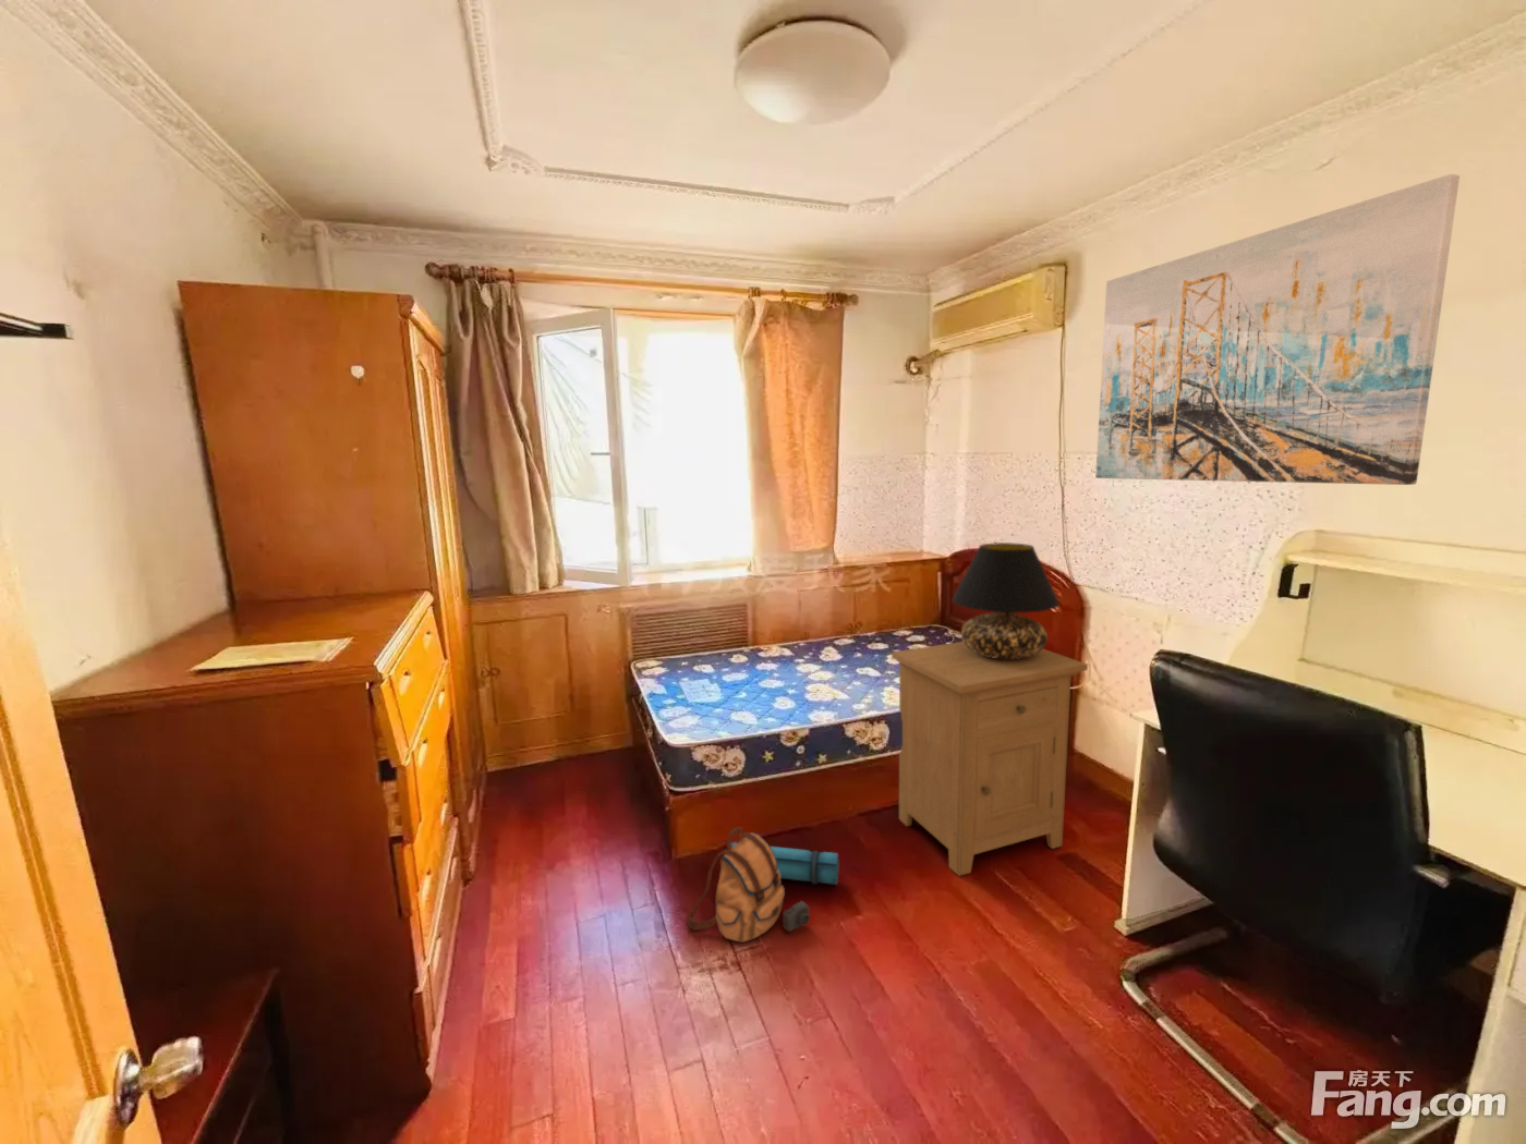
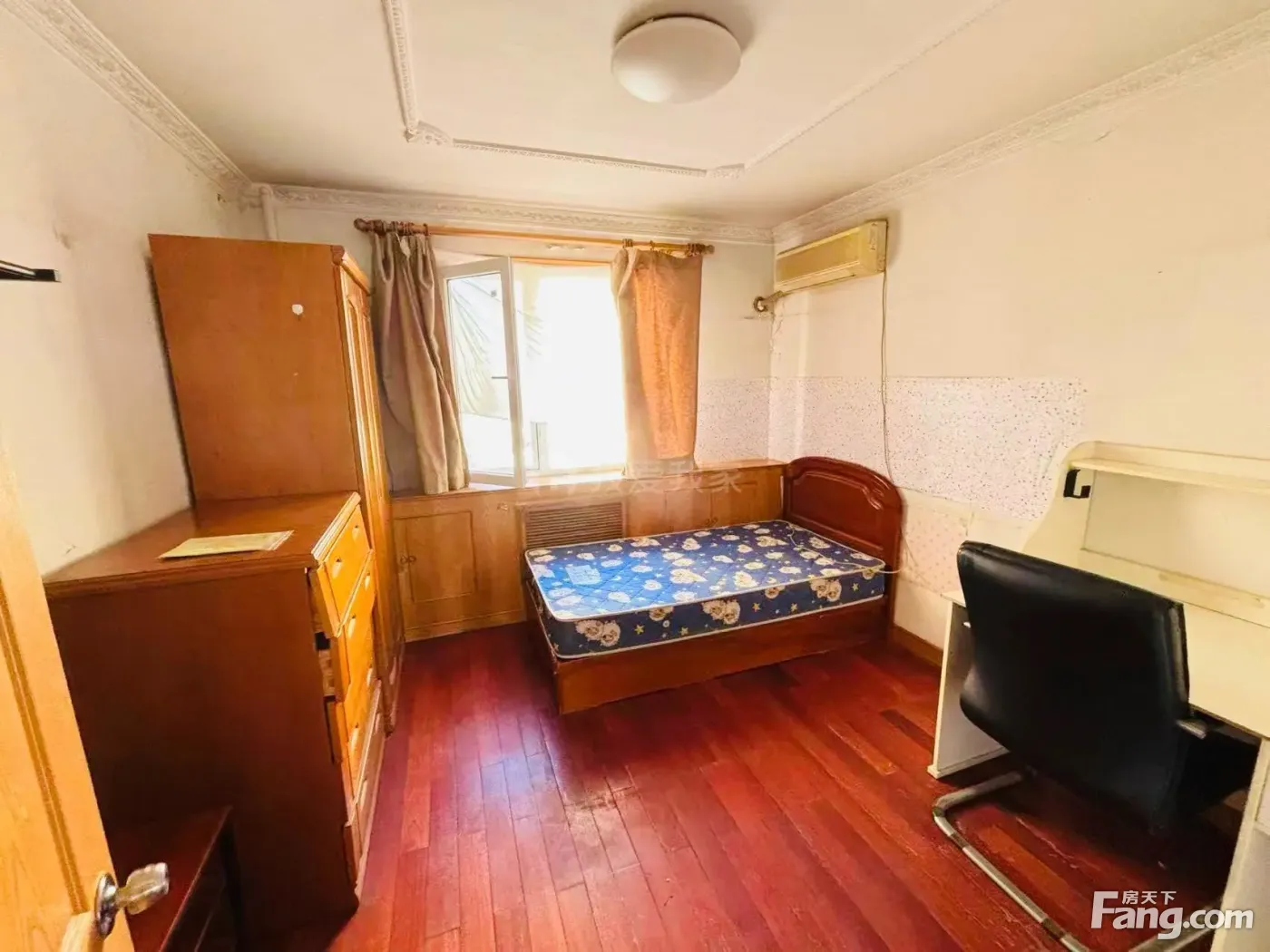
- nightstand (982, 749)
- backpack (762, 856)
- wall art (1233, 364)
- table lamp (1003, 601)
